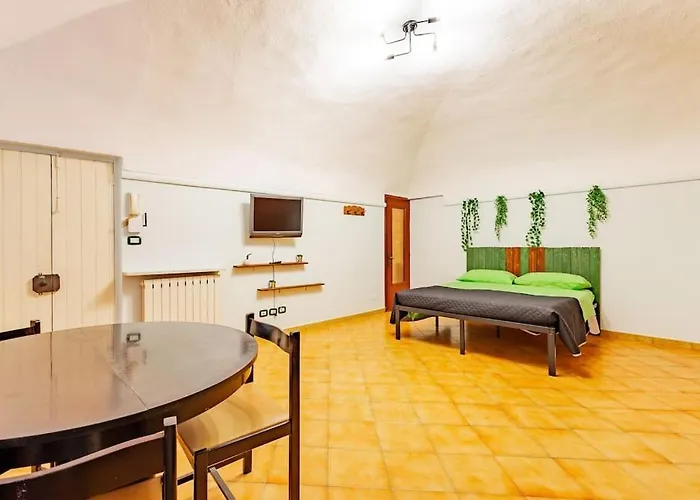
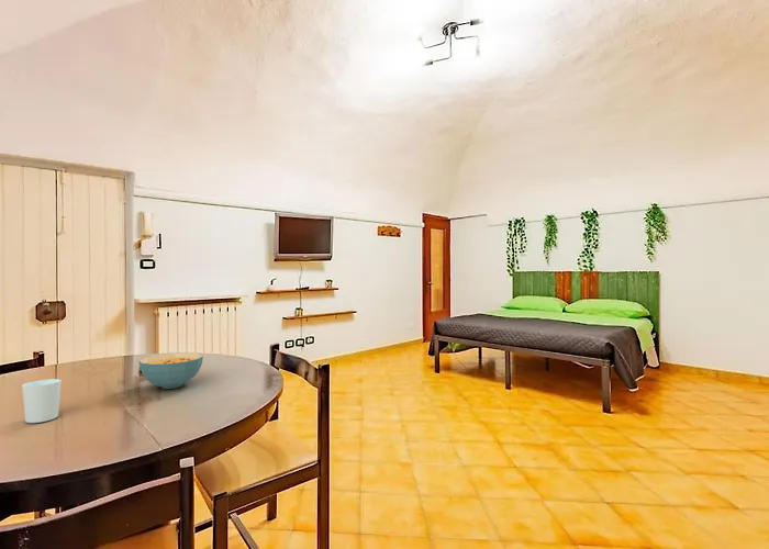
+ cup (42, 400)
+ cereal bowl (171, 372)
